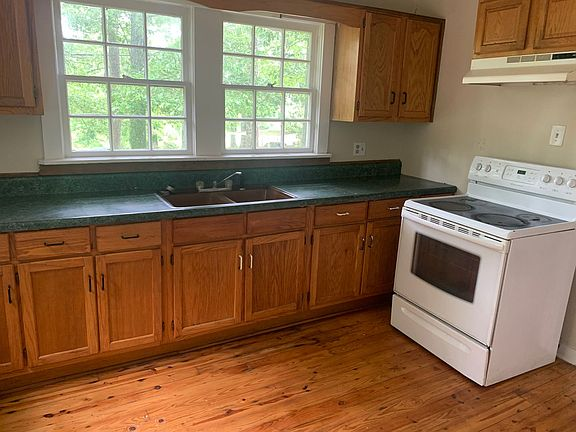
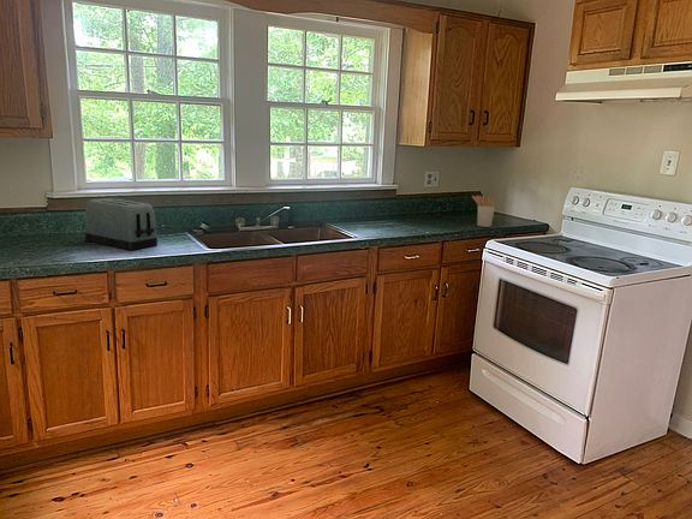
+ toaster (120, 222)
+ utensil holder (482, 210)
